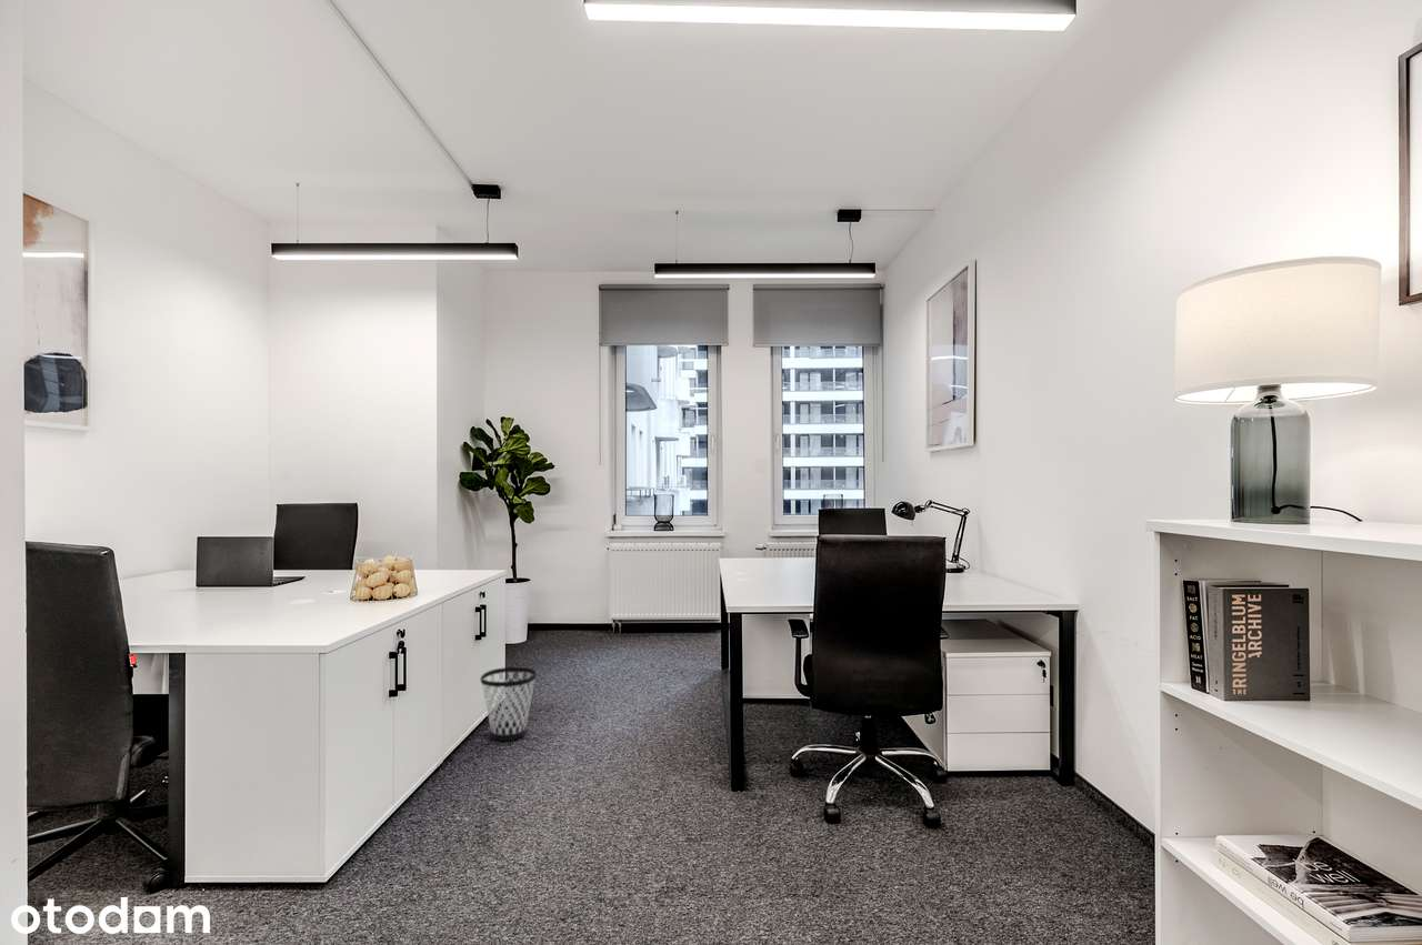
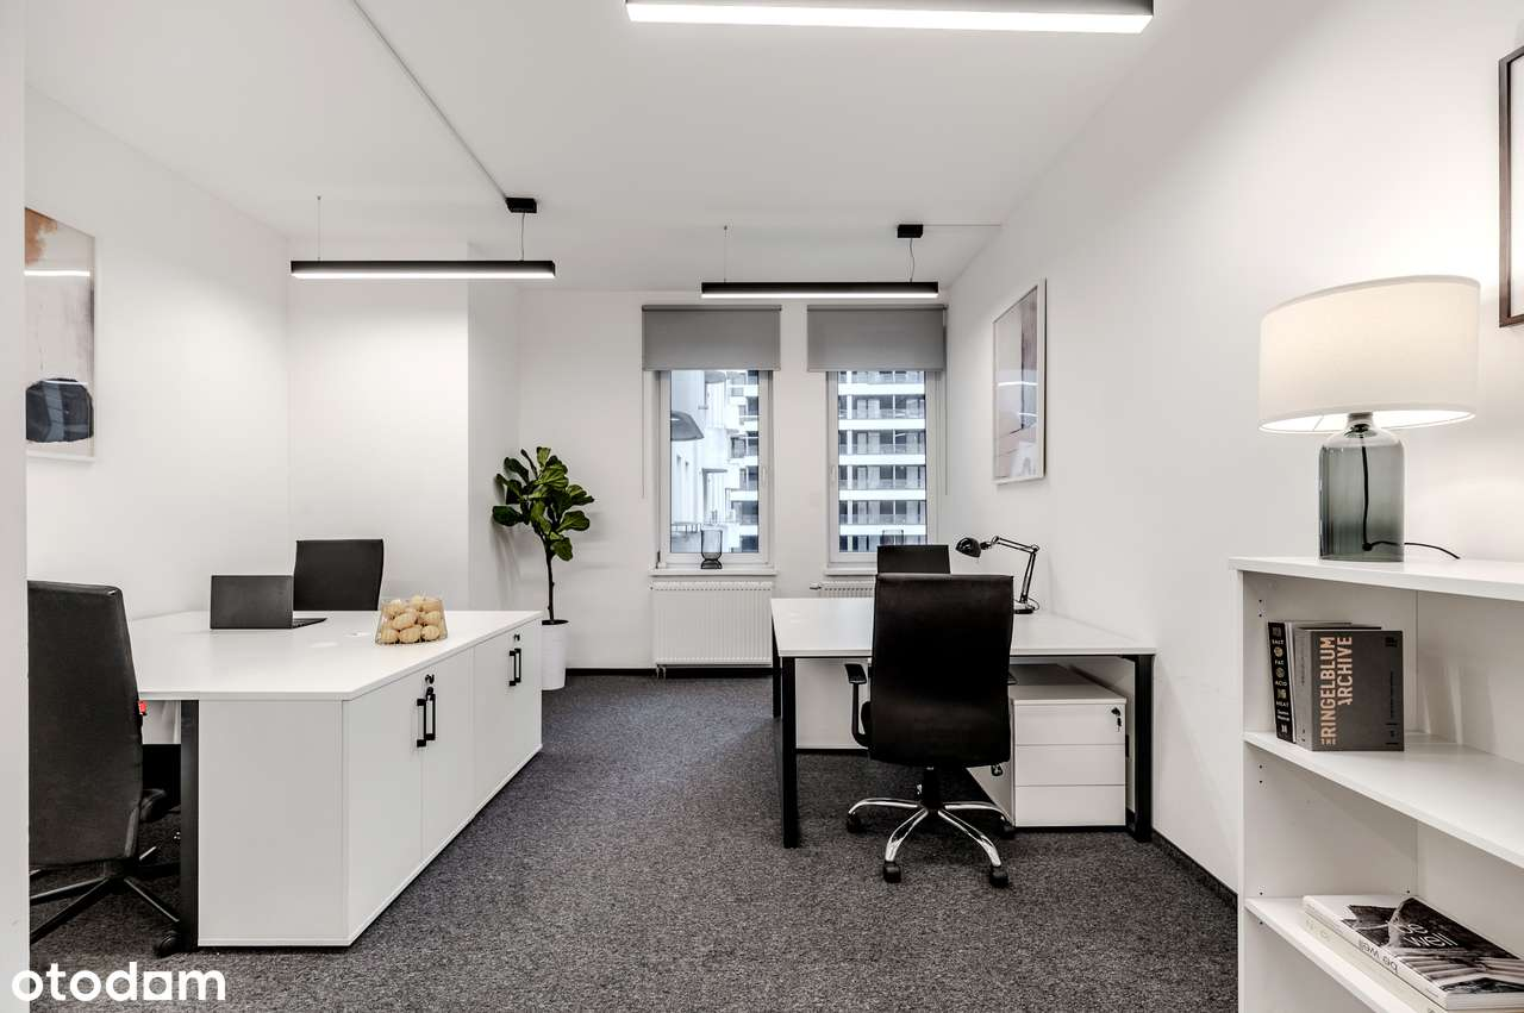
- wastebasket (508, 704)
